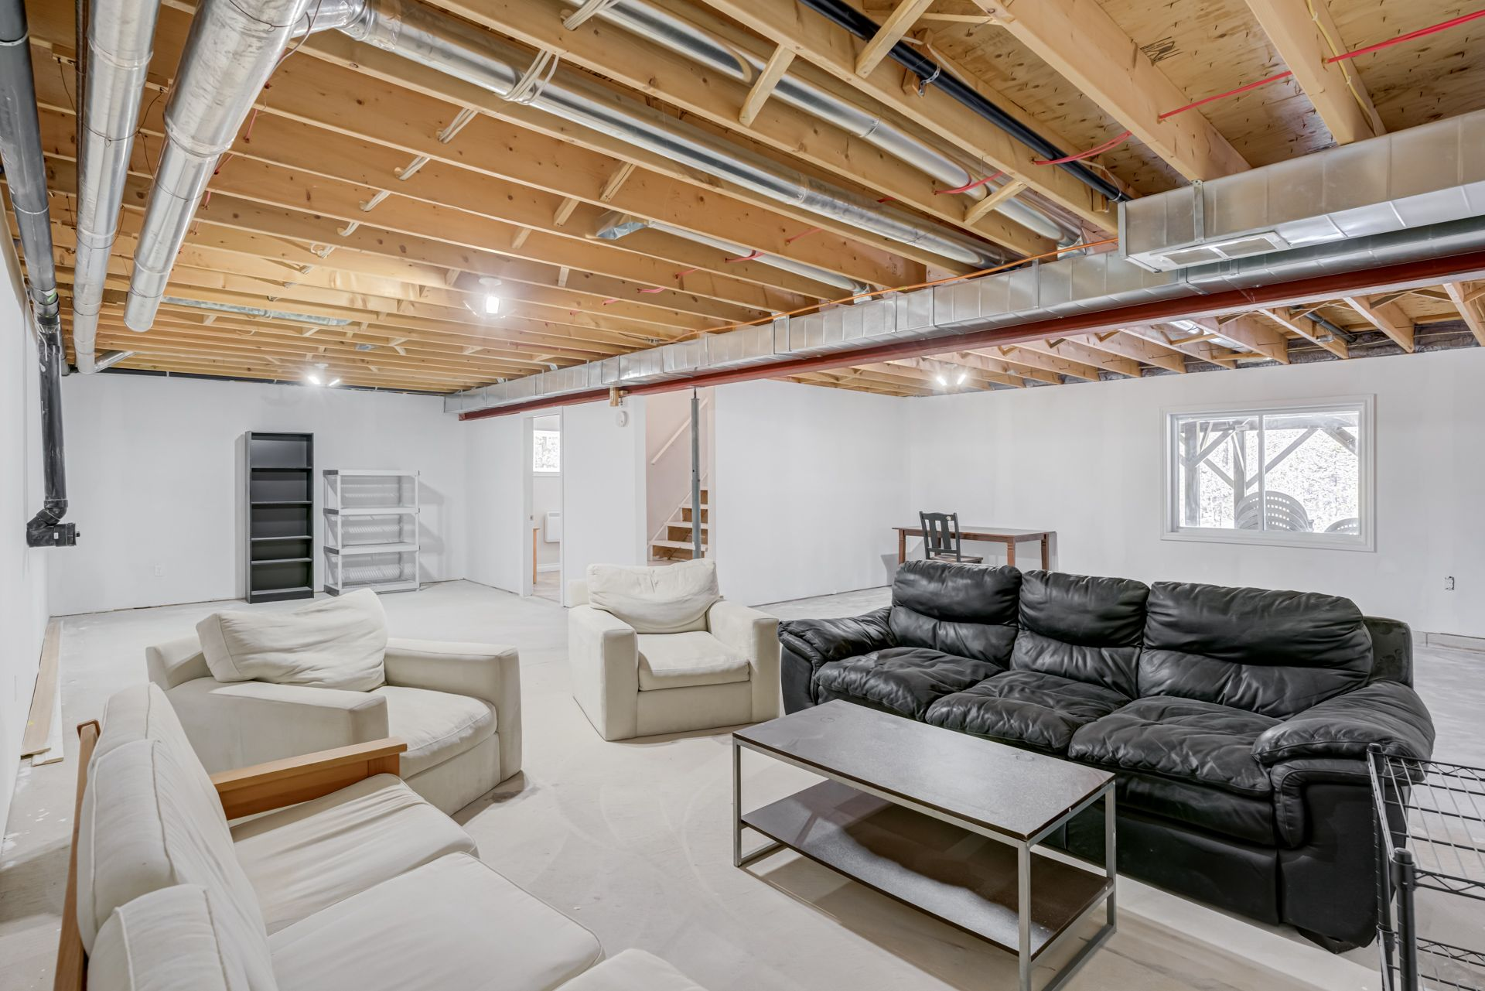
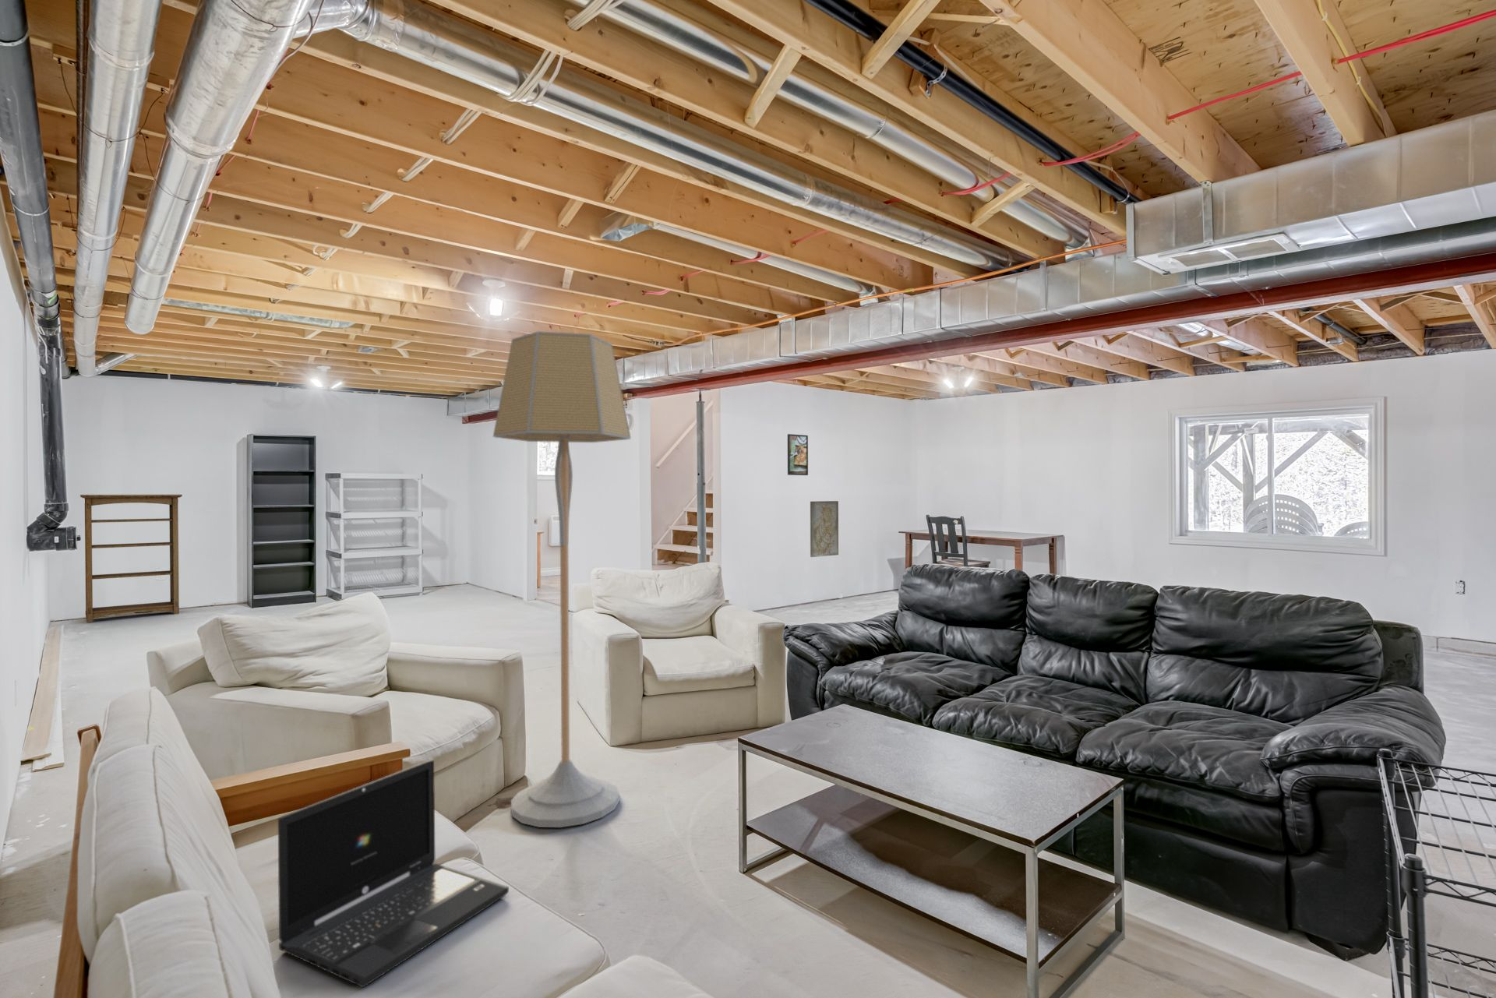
+ bookshelf (133, 546)
+ laptop (401, 859)
+ floor lamp (564, 571)
+ relief panel (824, 528)
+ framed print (798, 454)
